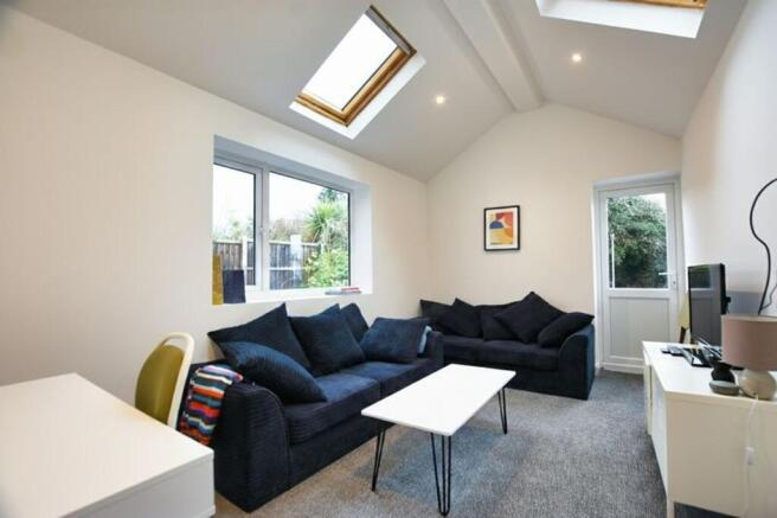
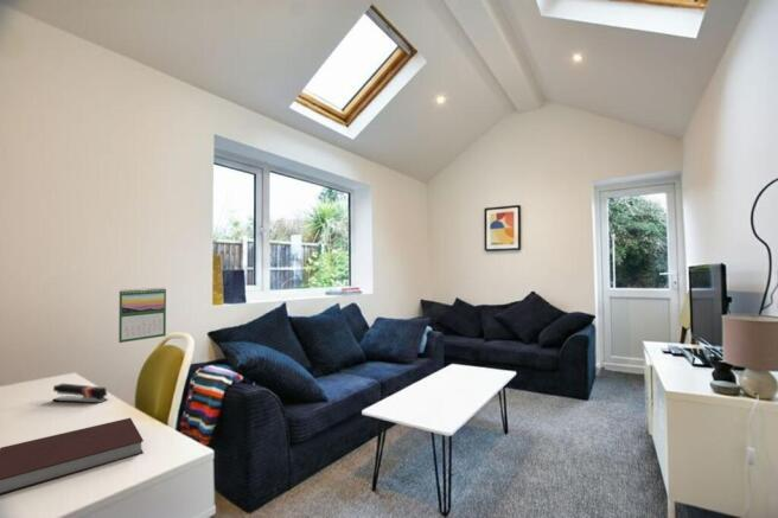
+ notebook (72, 450)
+ calendar (144, 313)
+ stapler (79, 392)
